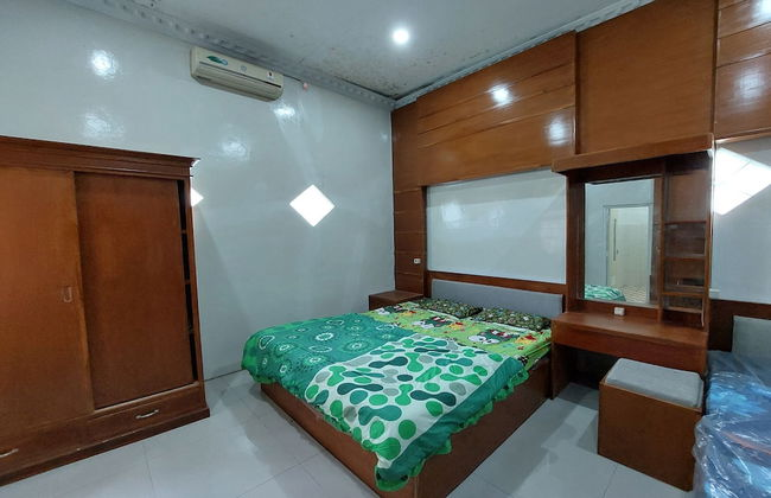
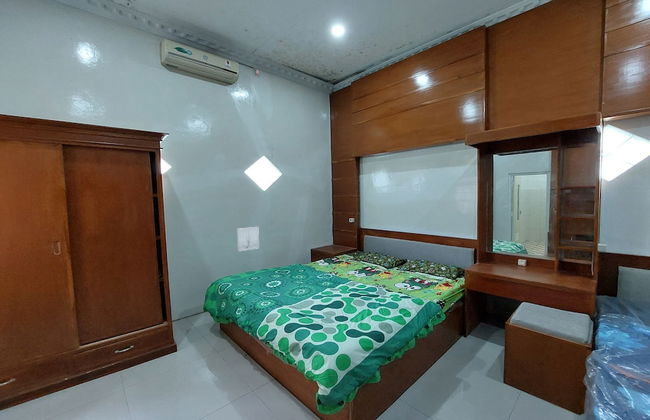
+ wall art (248, 238)
